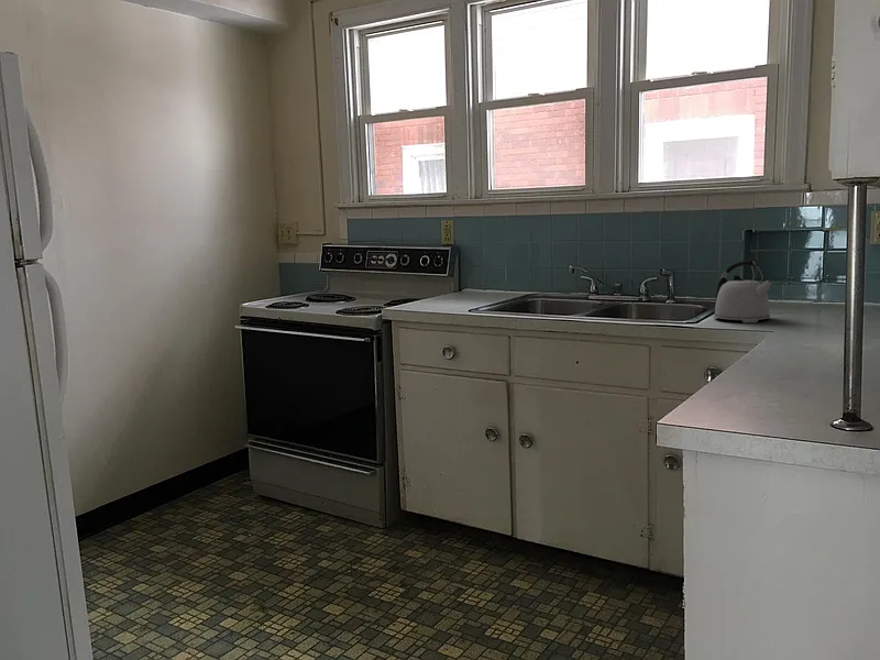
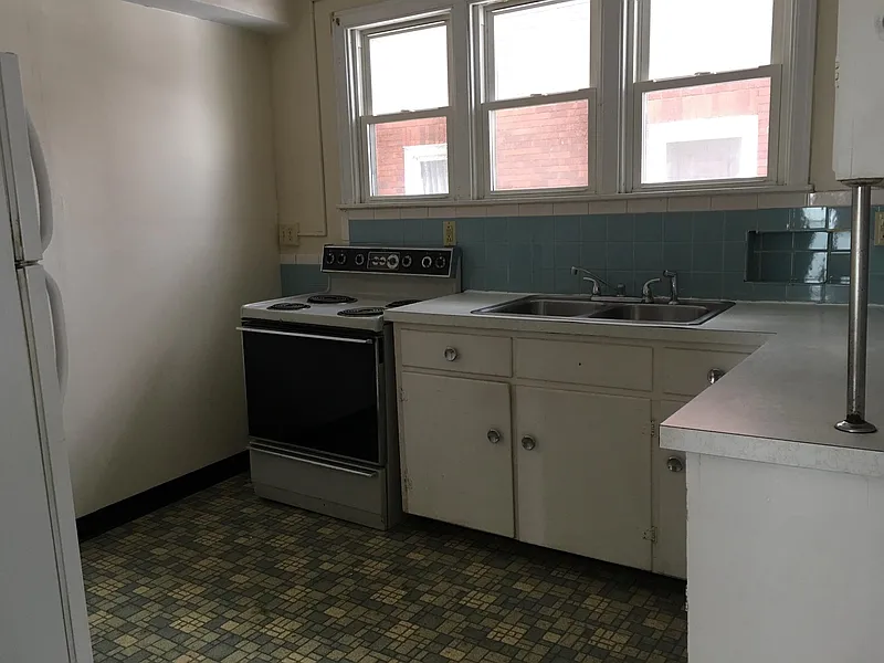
- kettle (744, 288)
